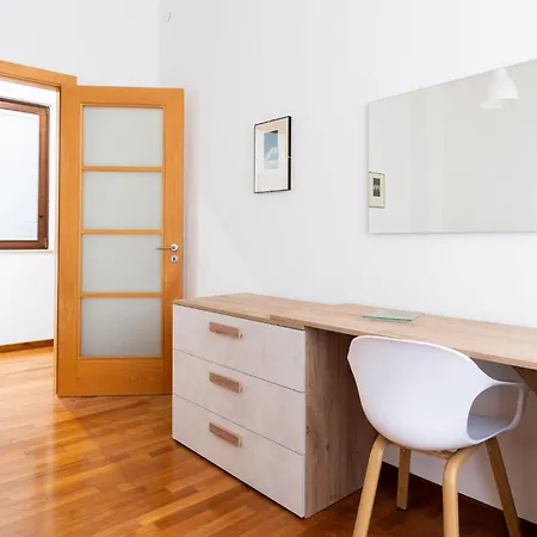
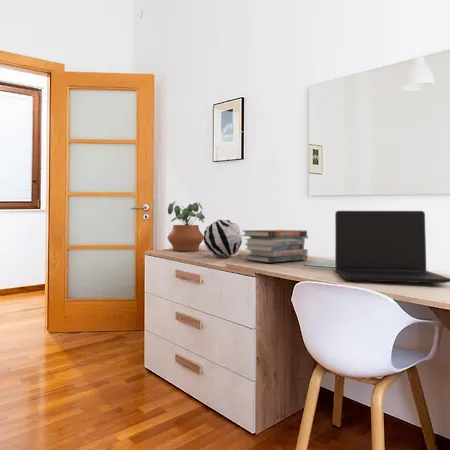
+ book stack (275, 245)
+ decorative ball (222, 238)
+ potted plant (188, 225)
+ laptop (387, 243)
